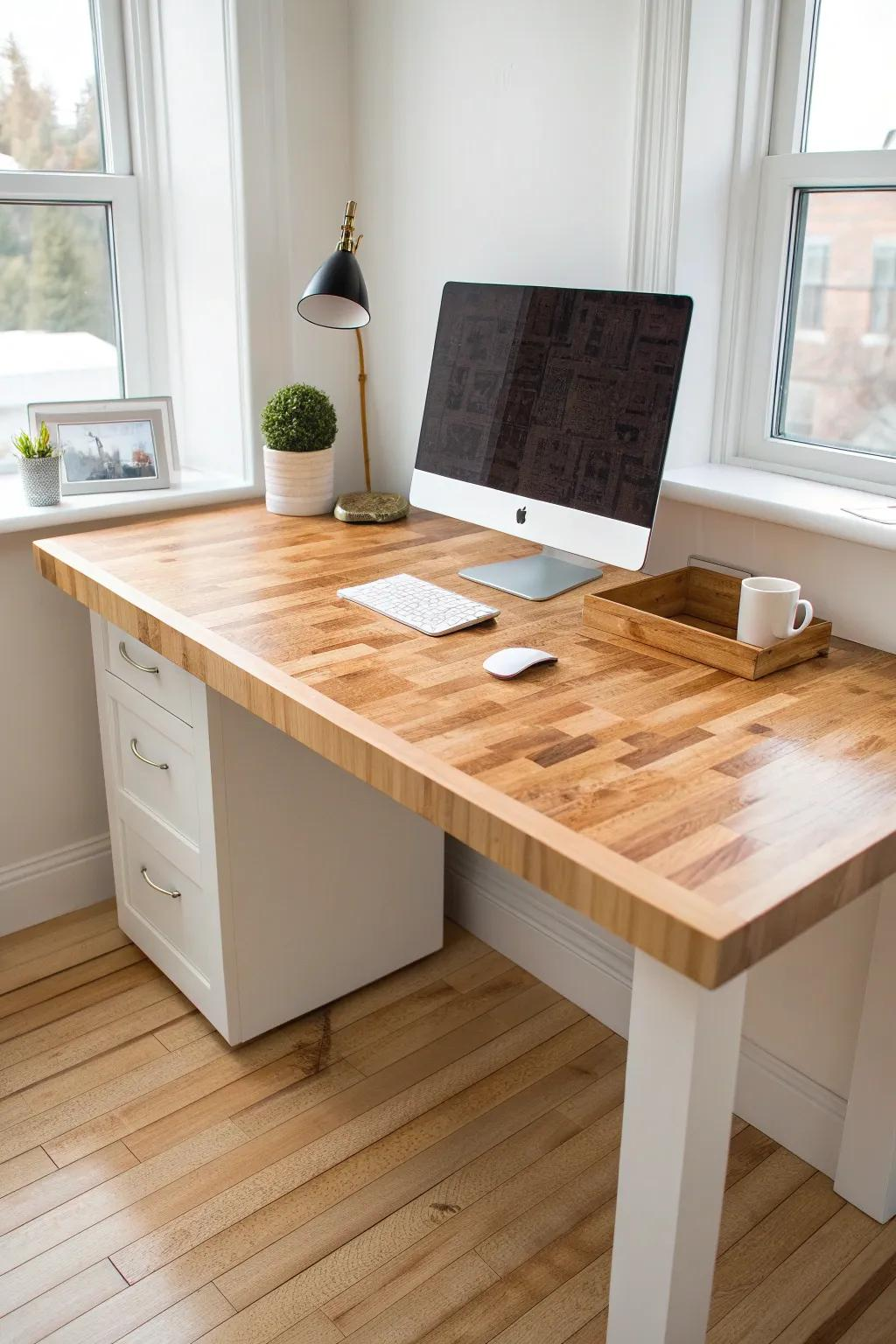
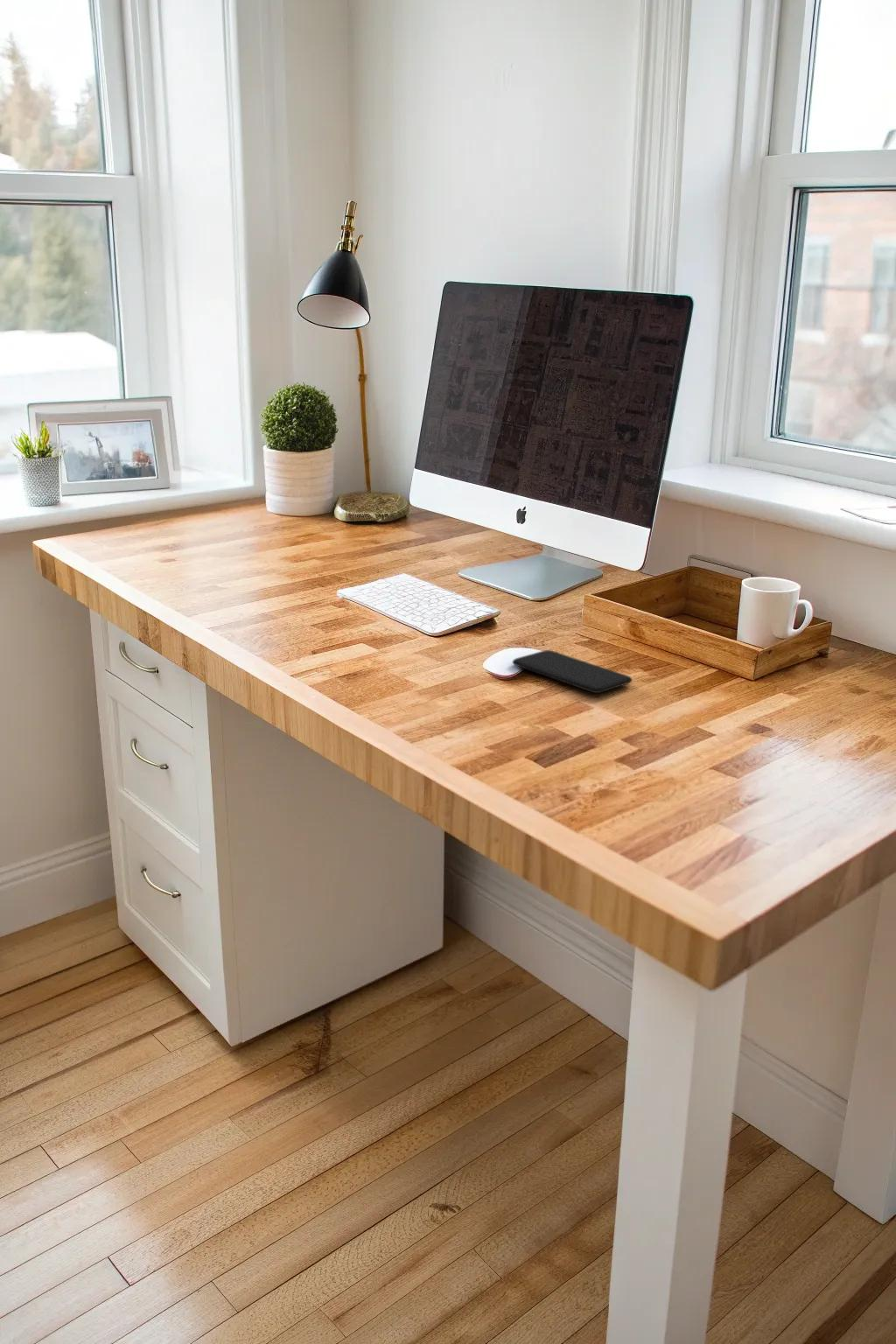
+ smartphone (570, 670)
